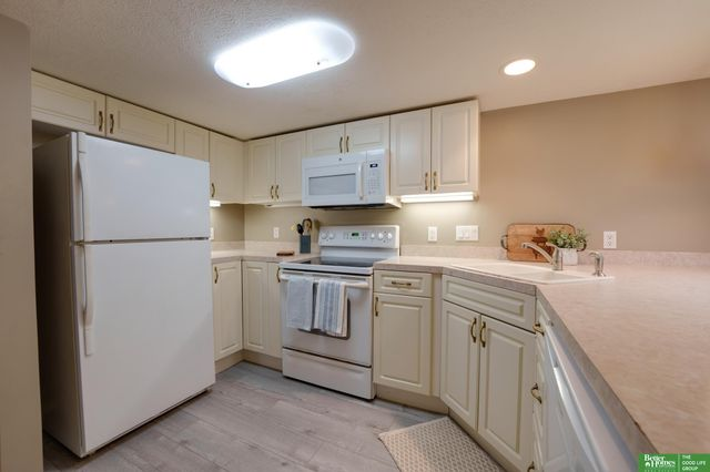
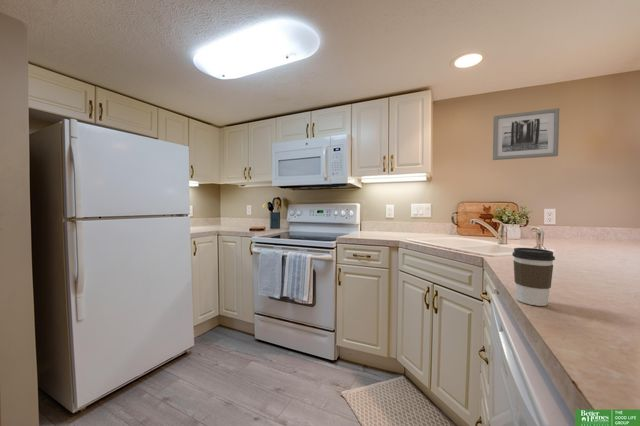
+ coffee cup (532, 275)
+ wall art (524, 135)
